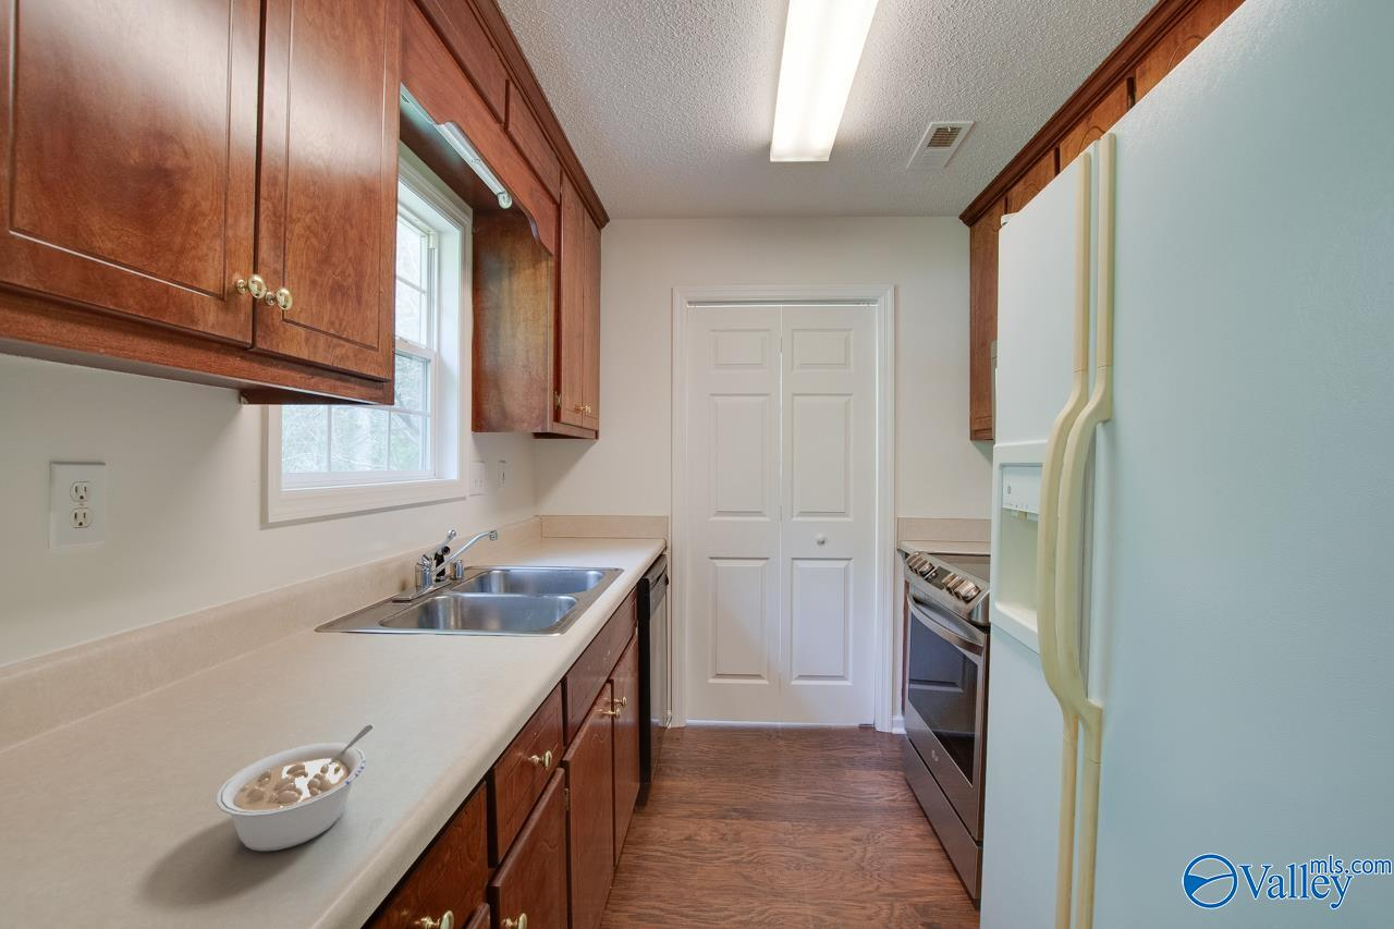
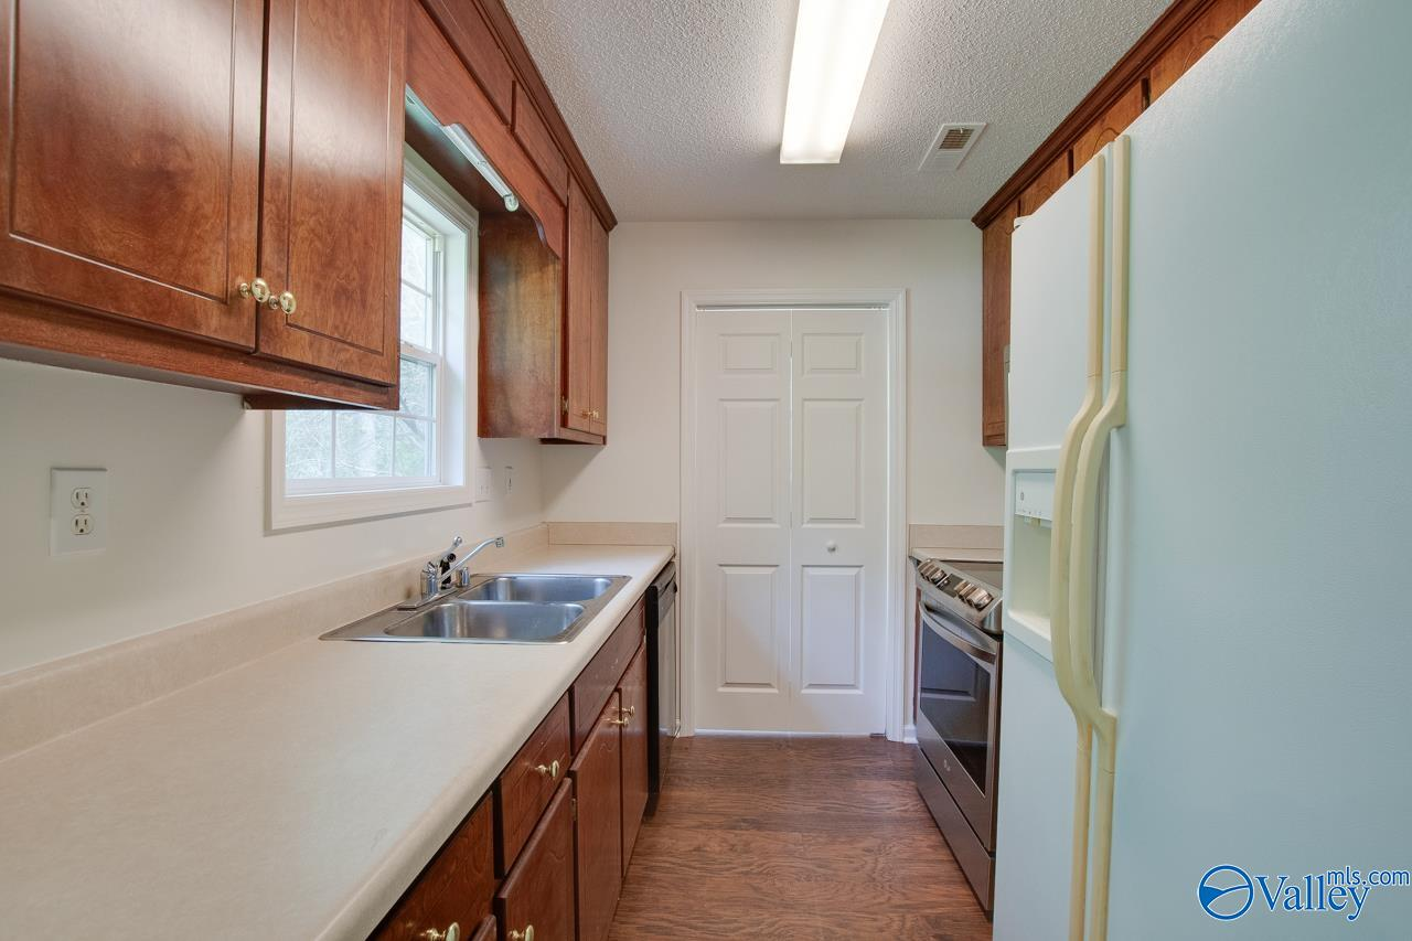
- legume (297, 790)
